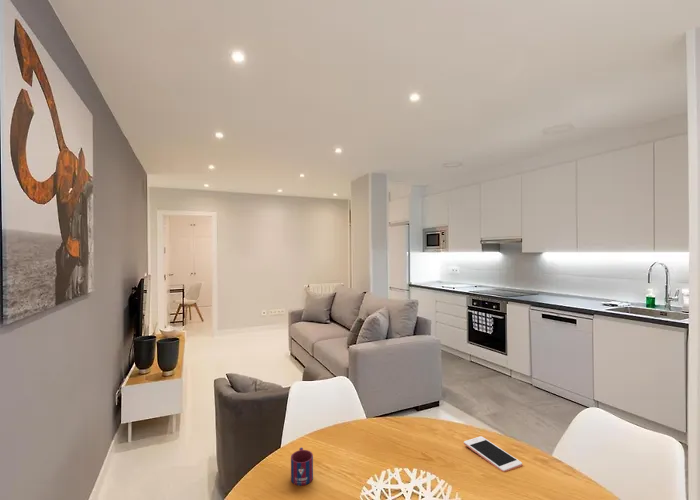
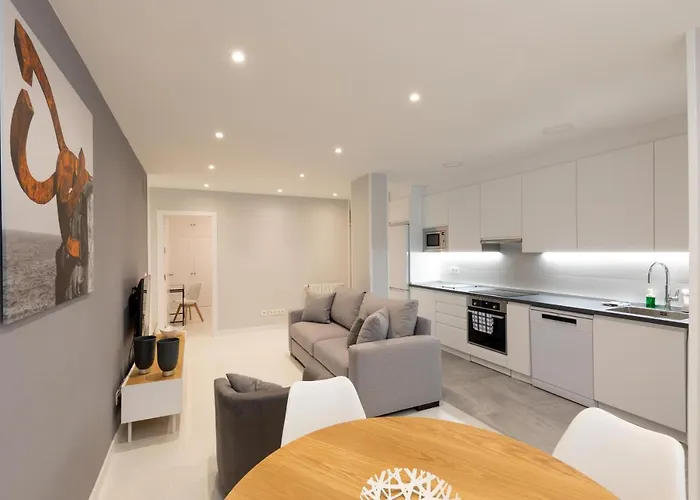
- mug (302, 463)
- cell phone (491, 453)
